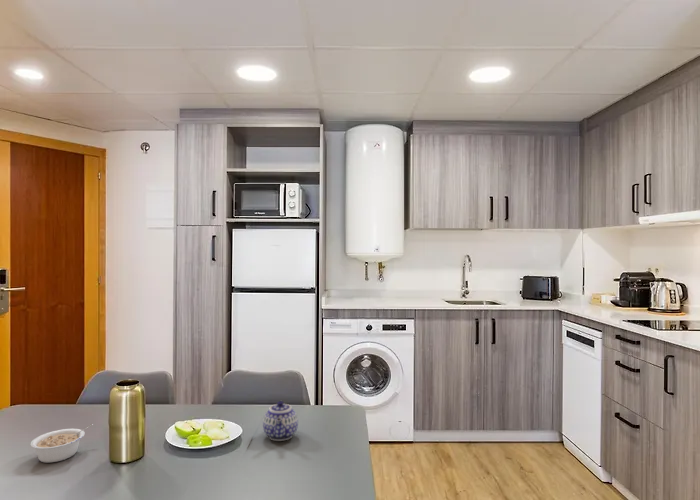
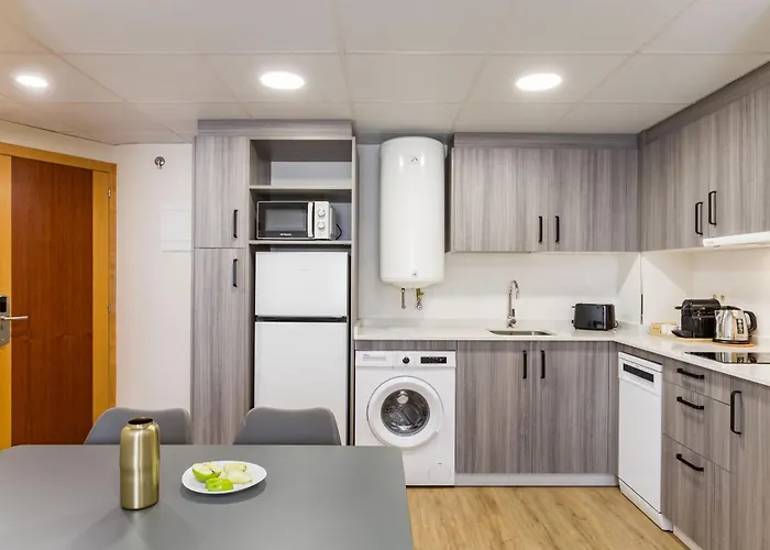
- teapot (280, 418)
- legume (59, 443)
